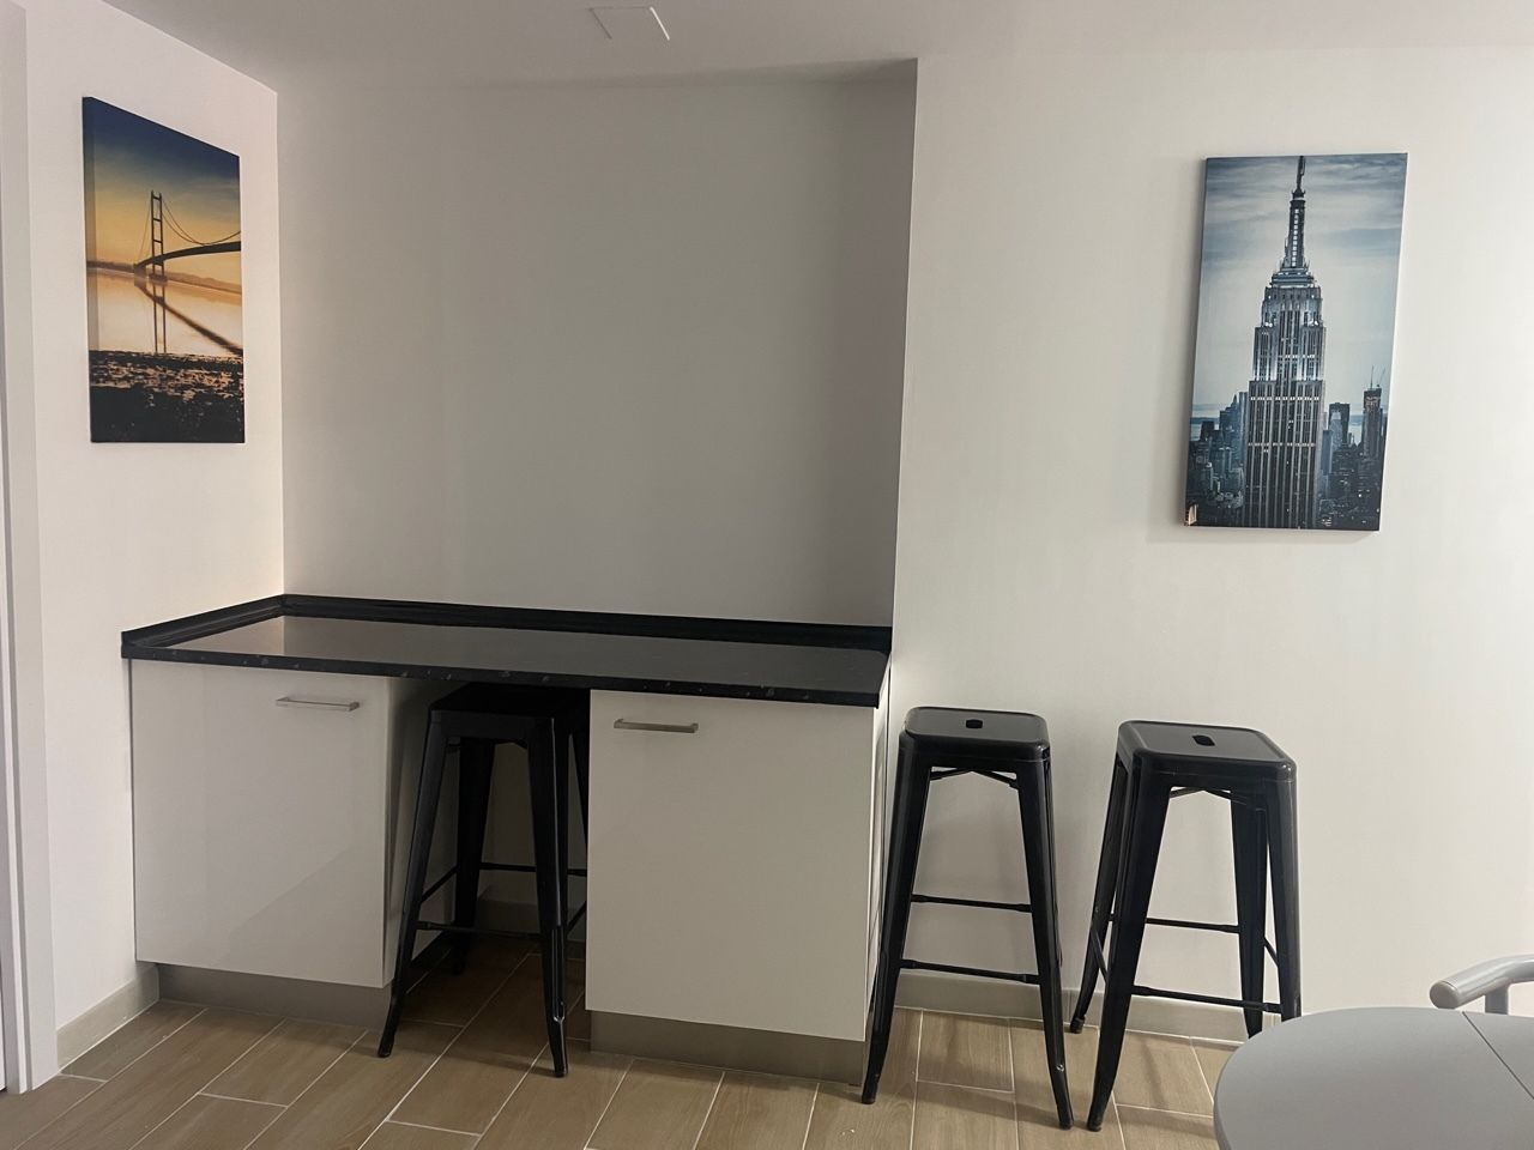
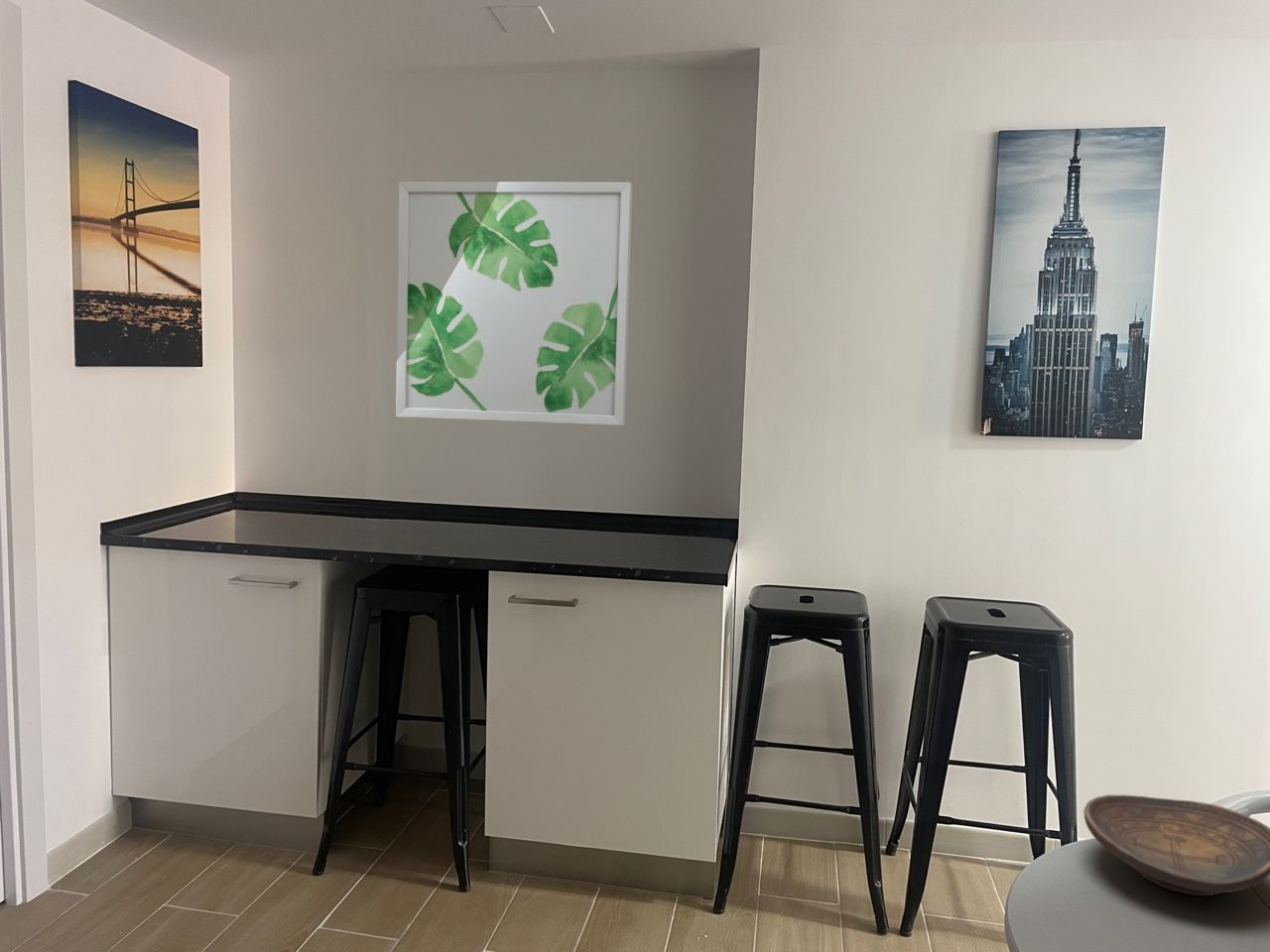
+ decorative bowl (1177, 848)
+ wall art (511, 302)
